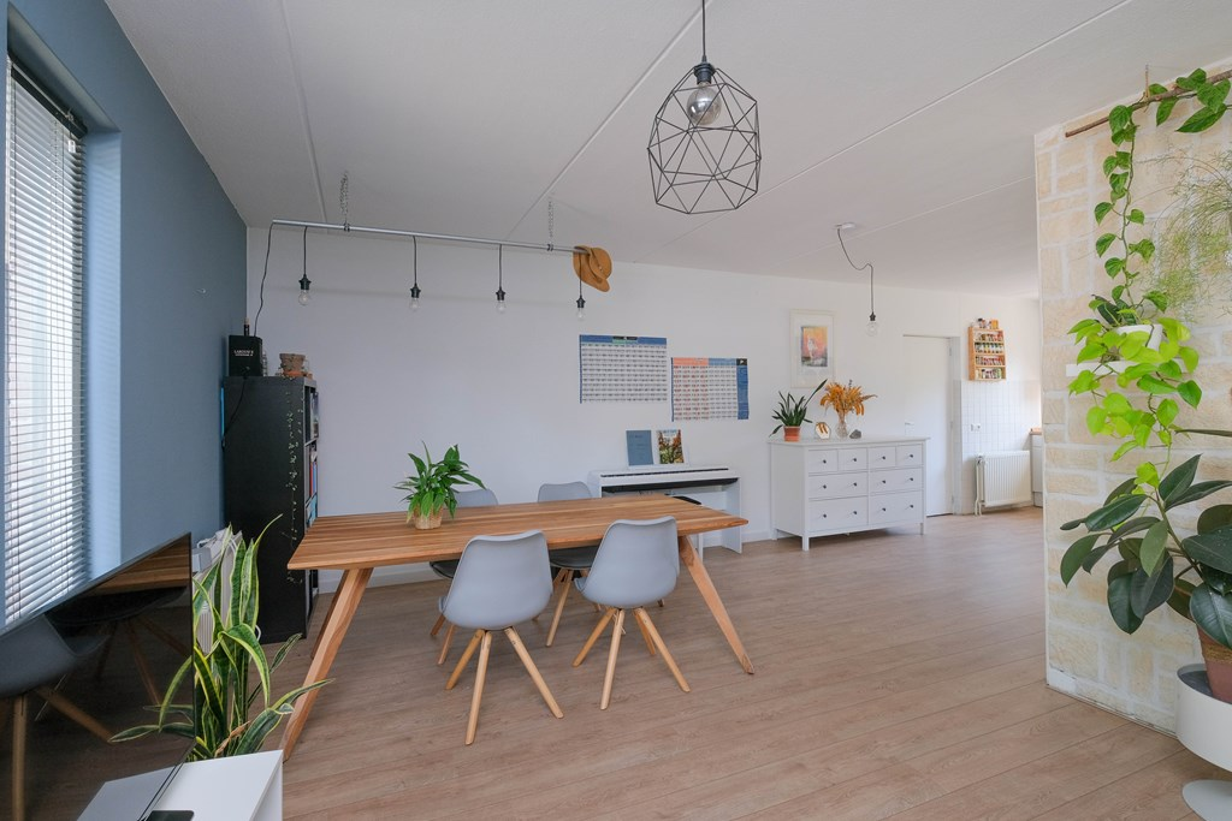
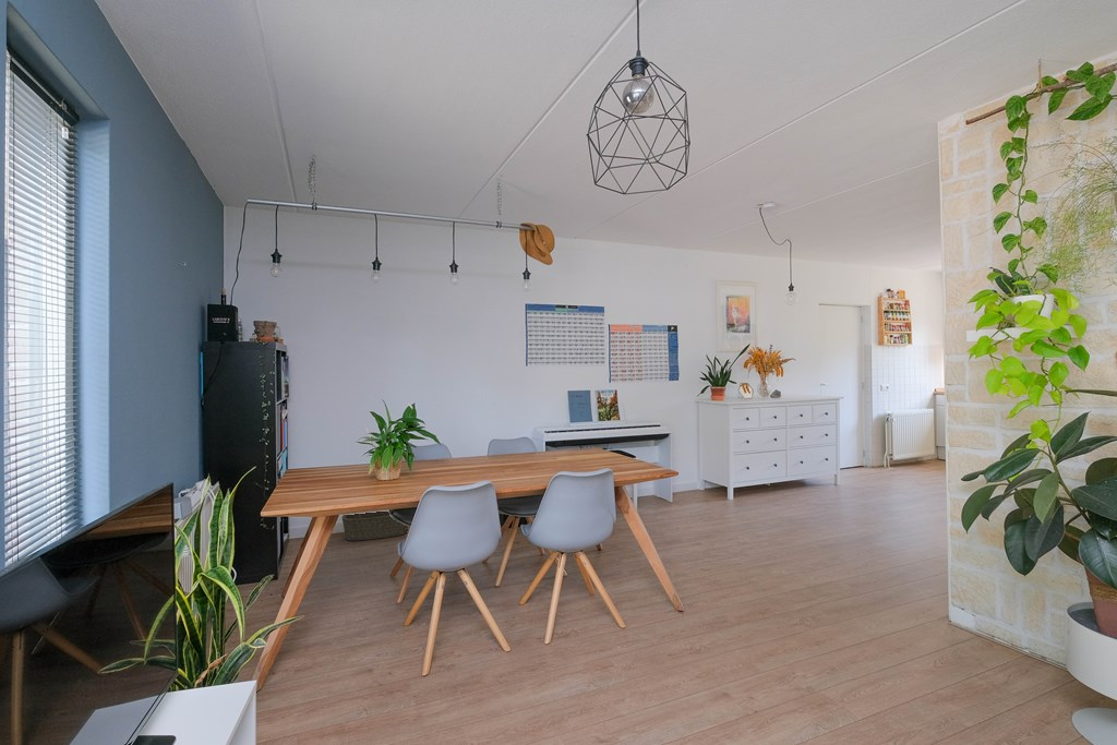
+ basket (376, 512)
